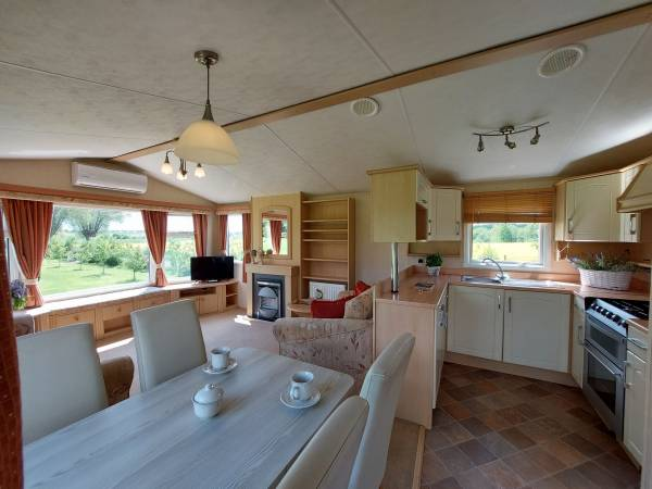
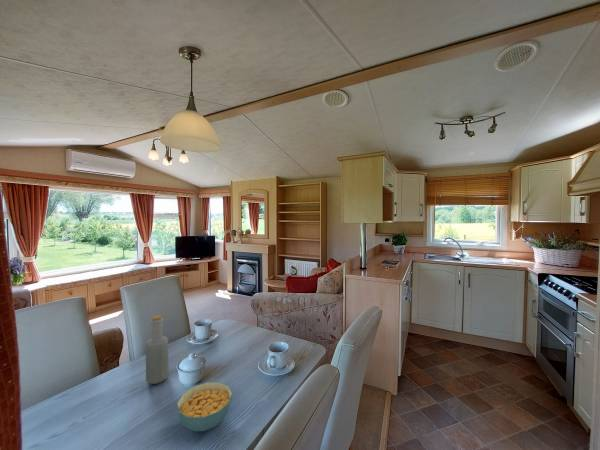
+ cereal bowl (205, 410)
+ bottle (157, 348)
